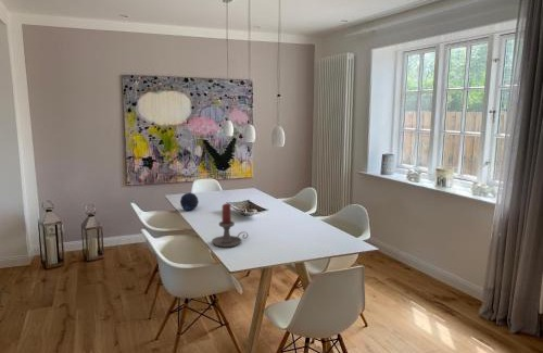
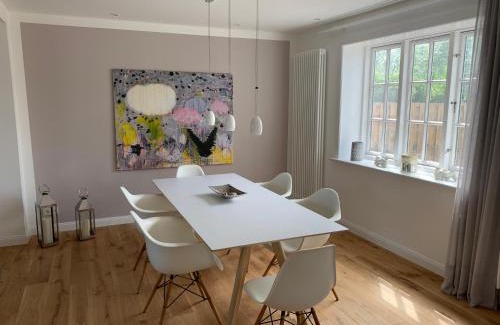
- candle holder (230, 223)
- decorative orb (189, 201)
